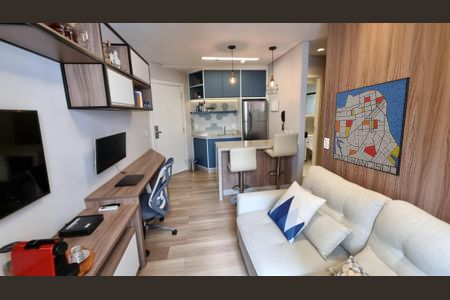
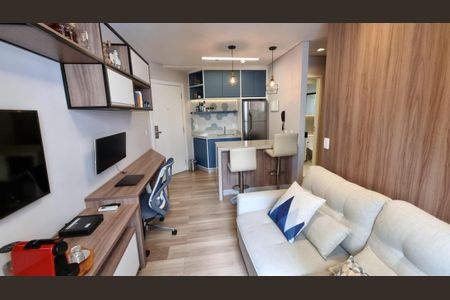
- wall art (362, 127)
